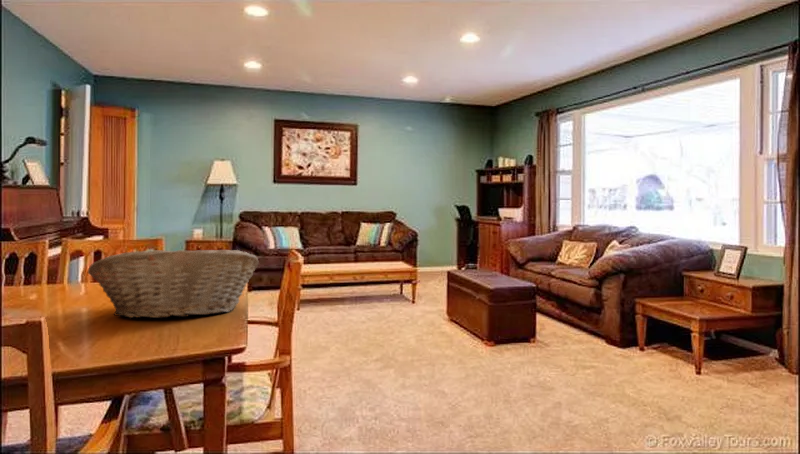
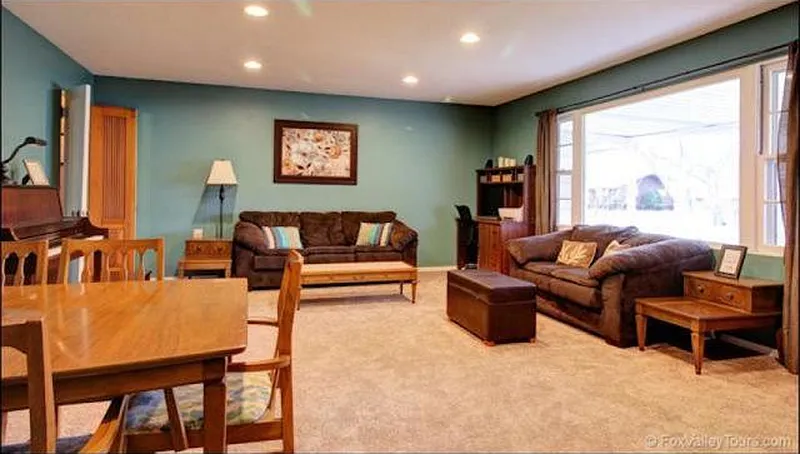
- fruit basket (178, 279)
